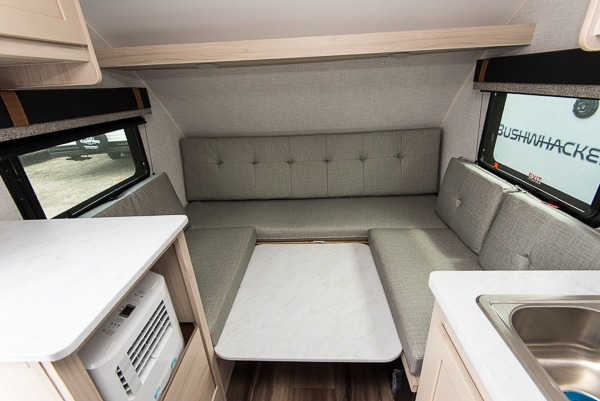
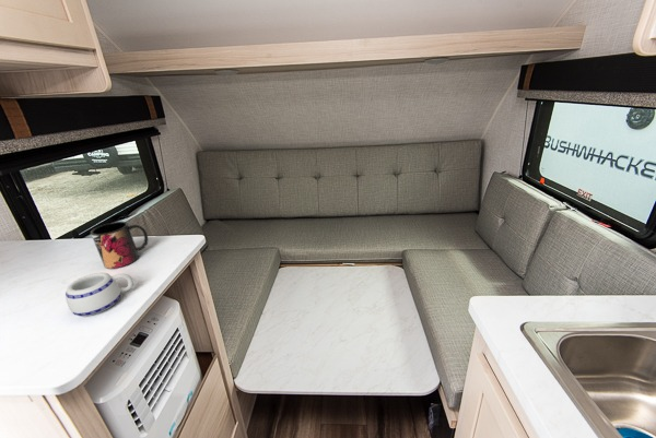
+ mug (122, 241)
+ mug (101, 289)
